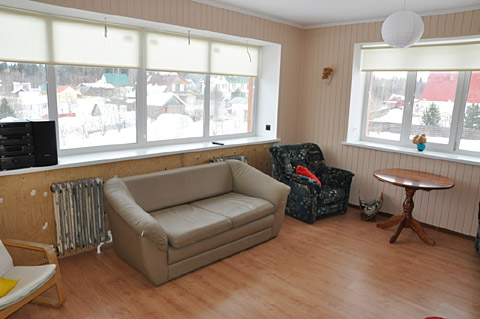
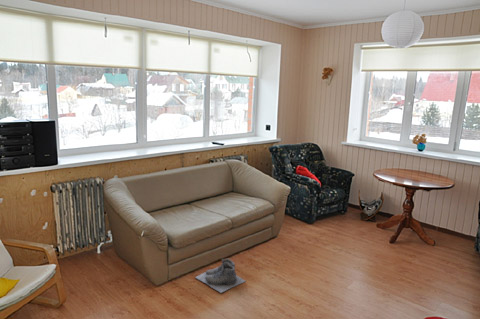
+ boots (220, 269)
